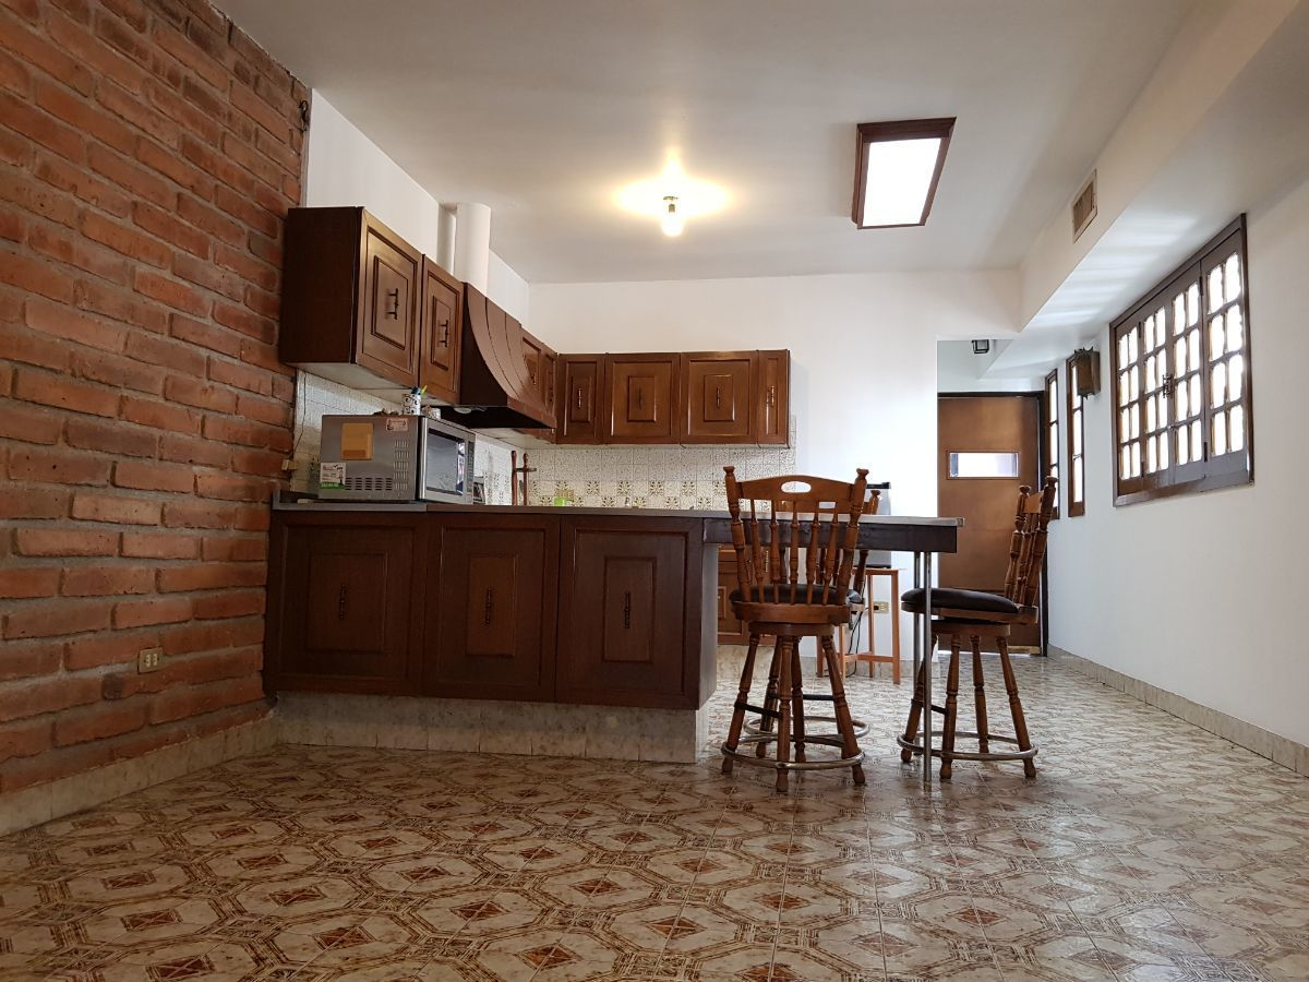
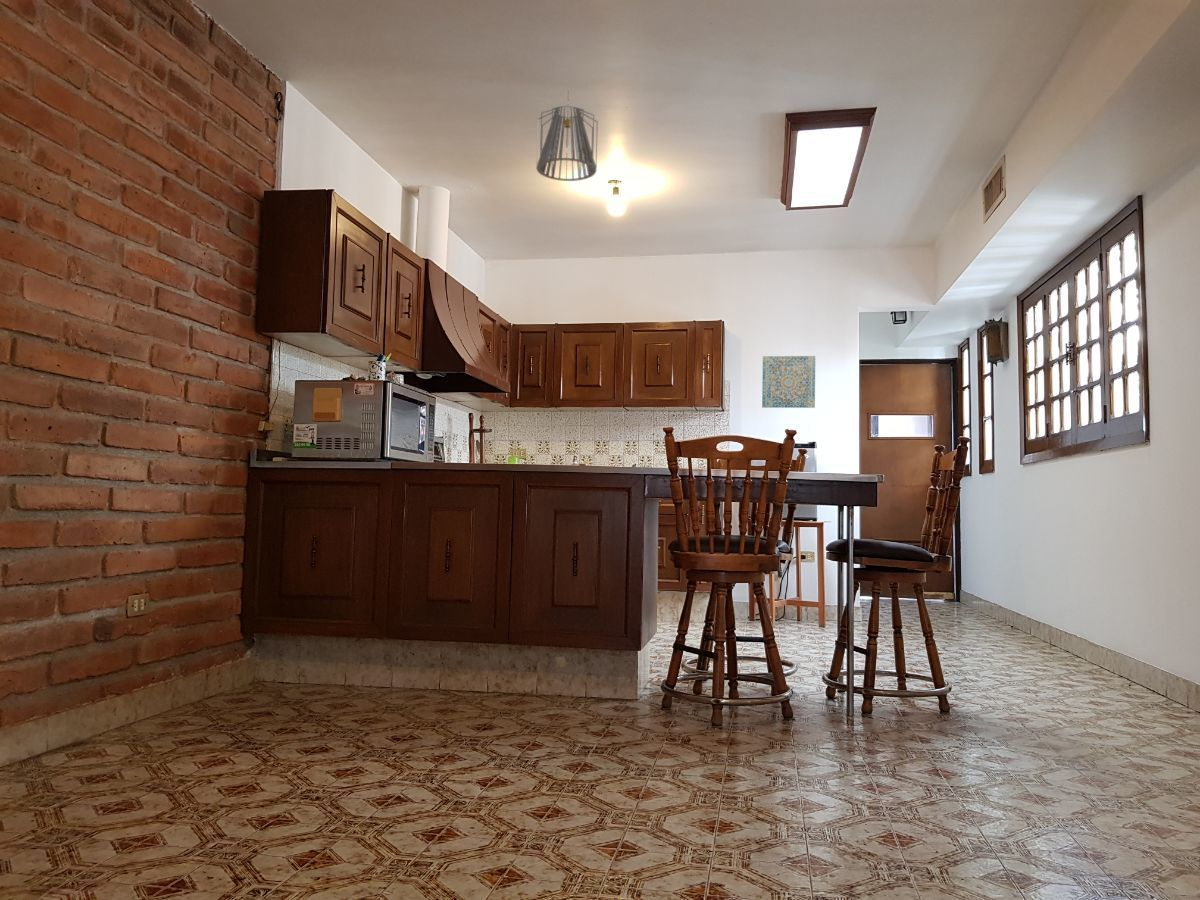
+ pendant light (567, 130)
+ wall art (788, 381)
